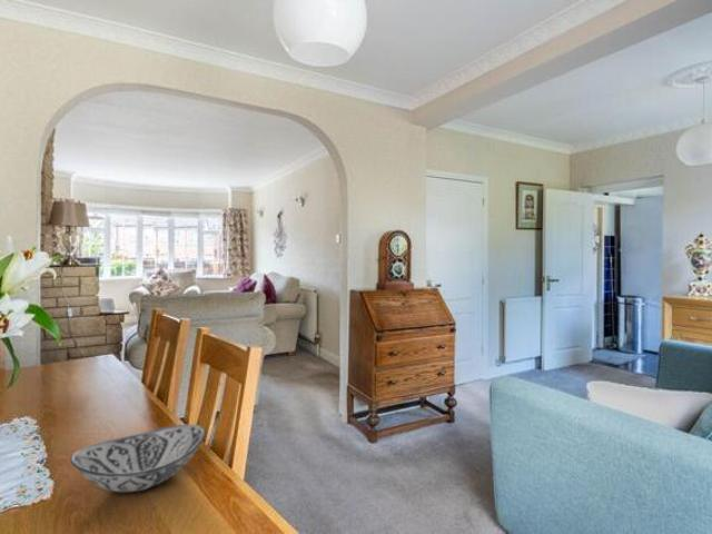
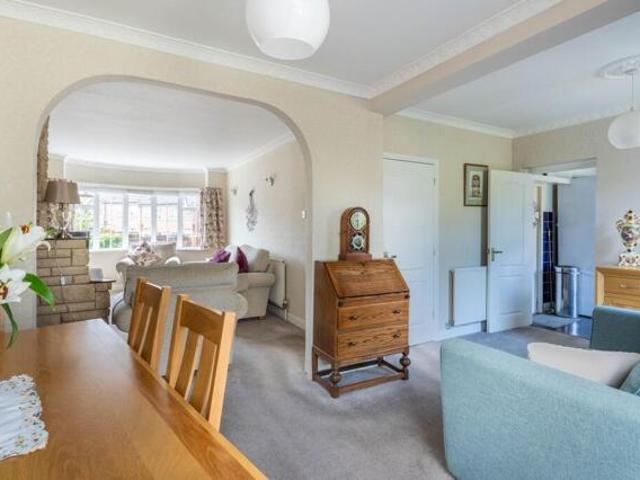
- decorative bowl (142, 462)
